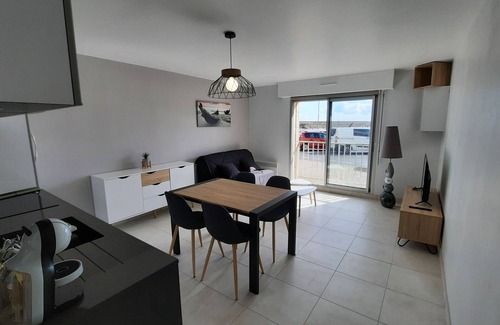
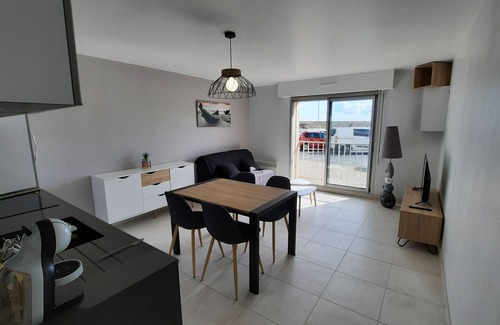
+ spoon (123, 247)
